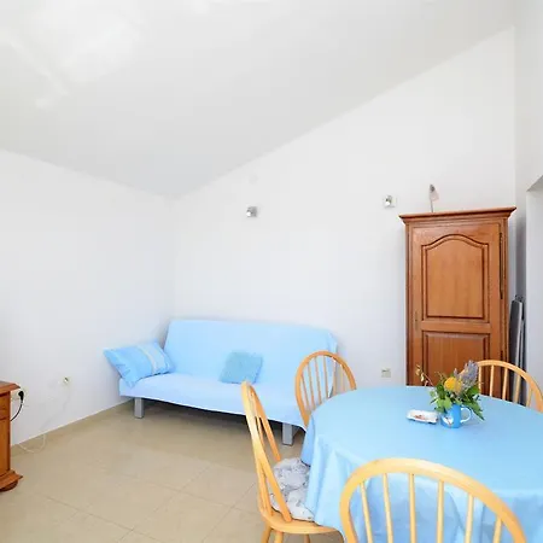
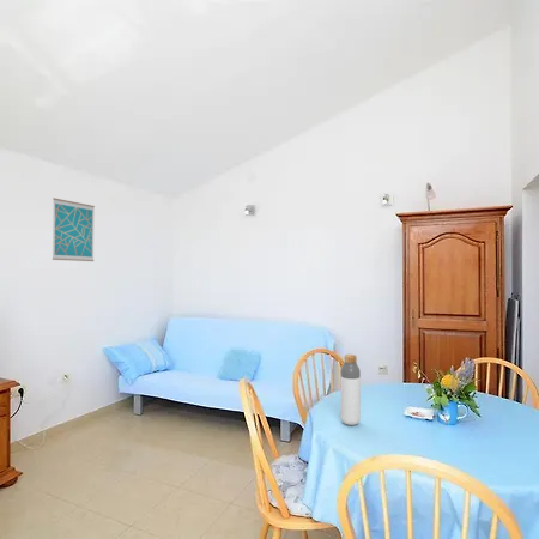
+ bottle (350, 388)
+ wall art (74, 231)
